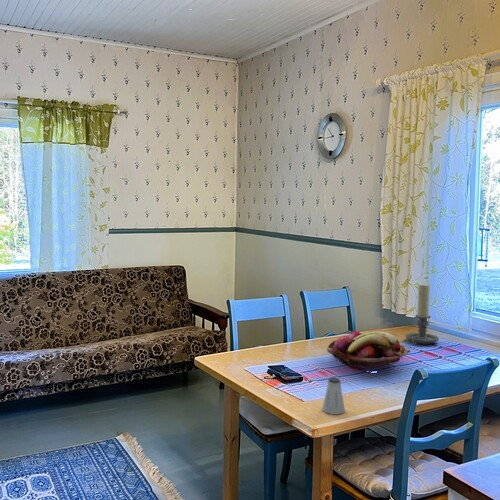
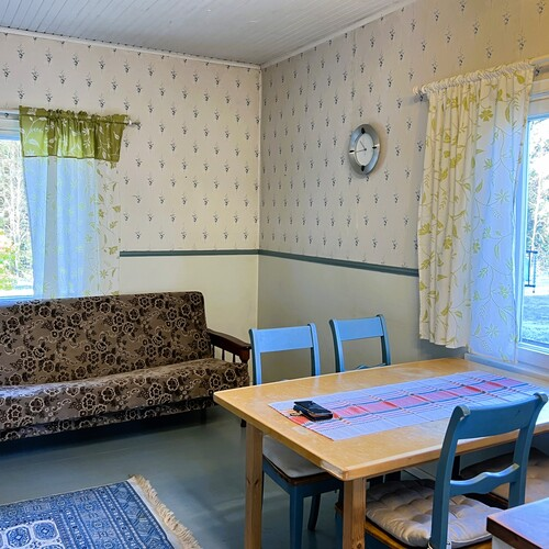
- fruit basket (367, 347)
- saltshaker (333, 394)
- candle holder (421, 313)
